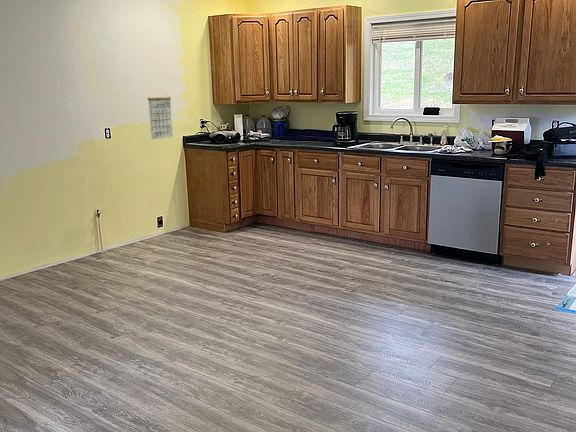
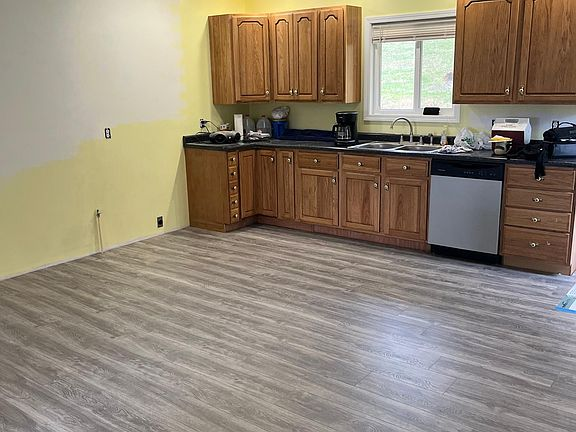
- calendar (160, 113)
